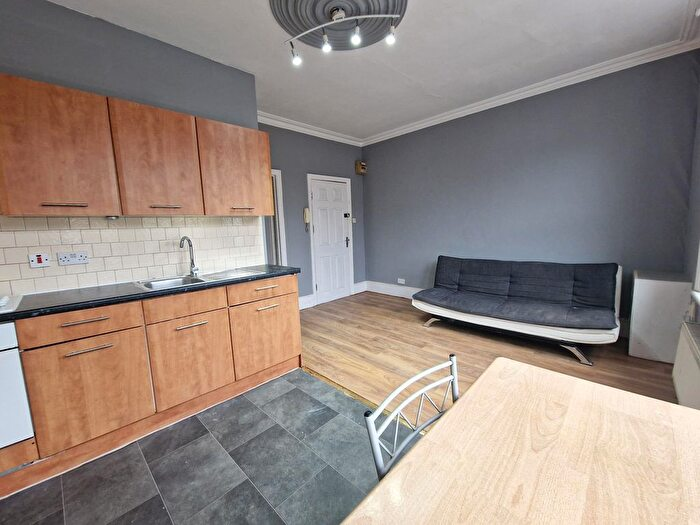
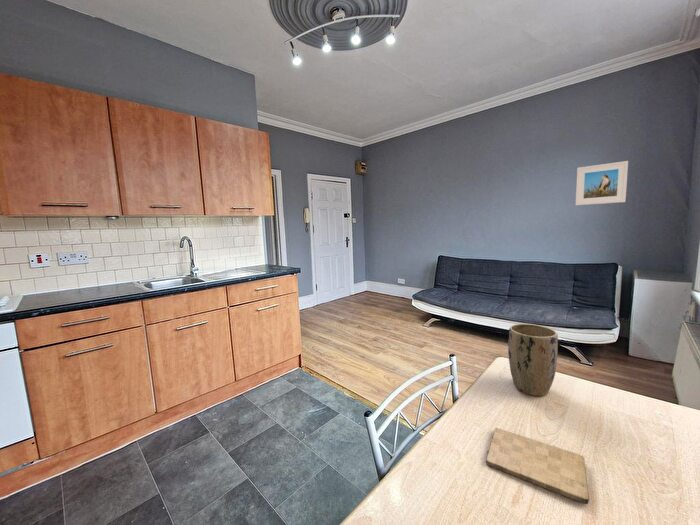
+ cutting board (534, 460)
+ plant pot (531, 359)
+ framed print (600, 184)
